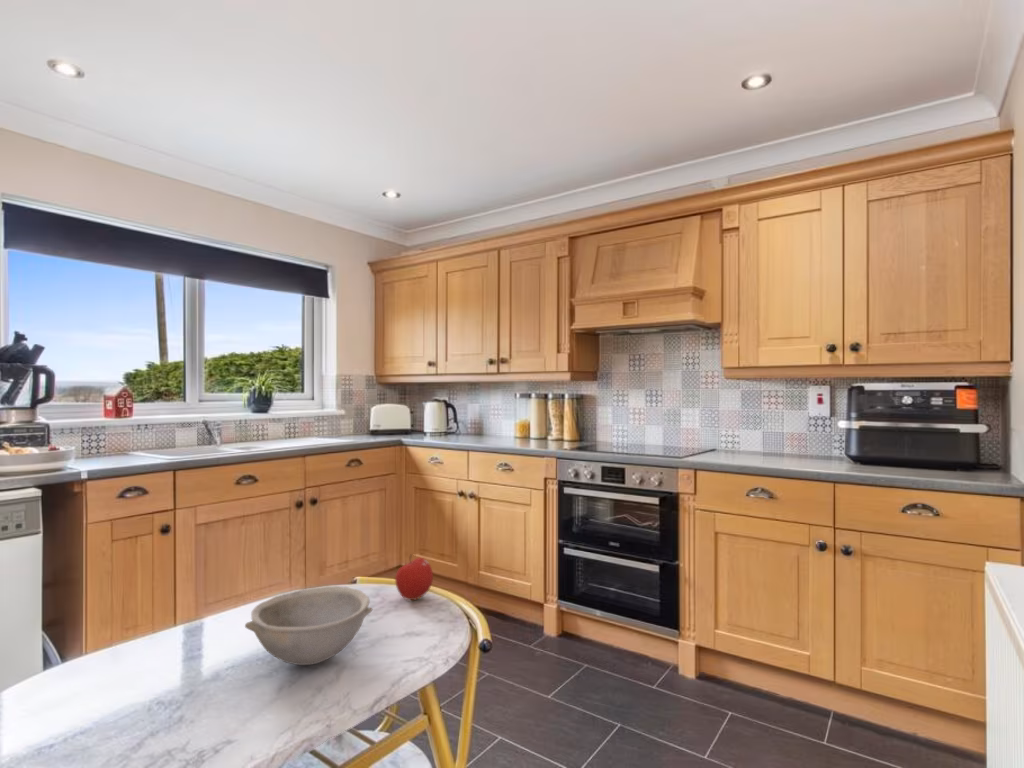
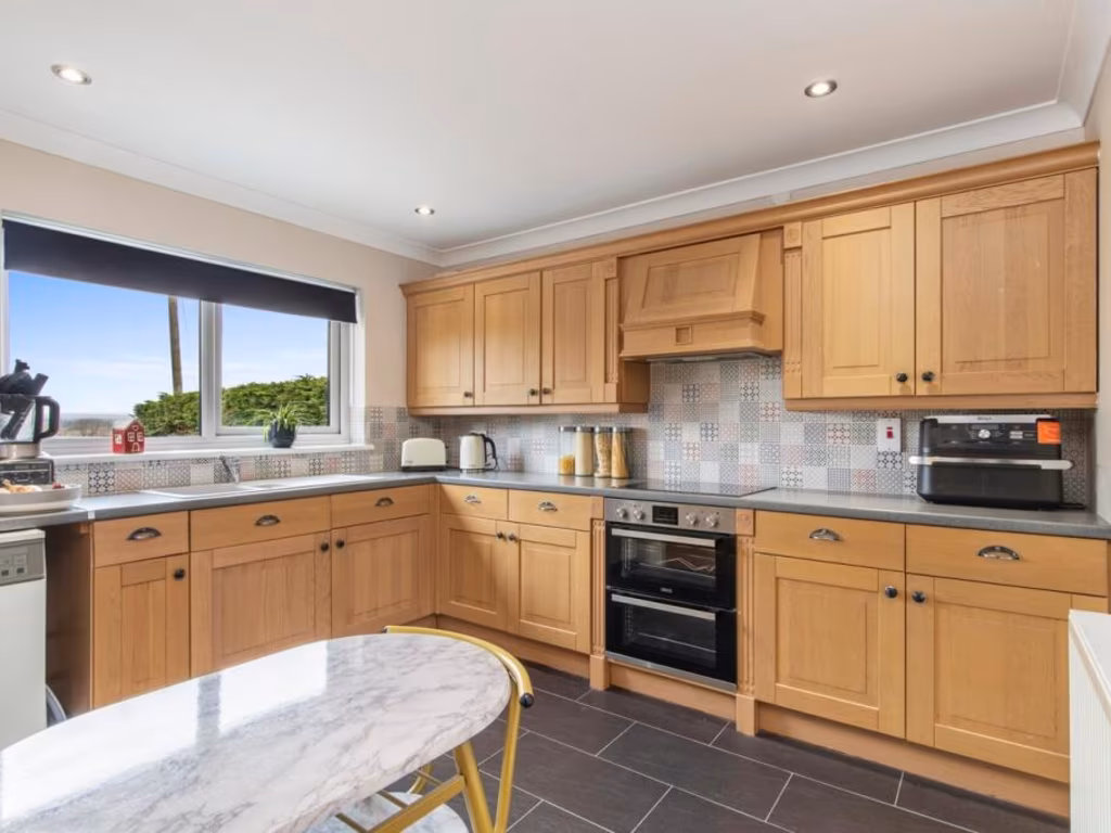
- bowl (311, 631)
- fruit (414, 576)
